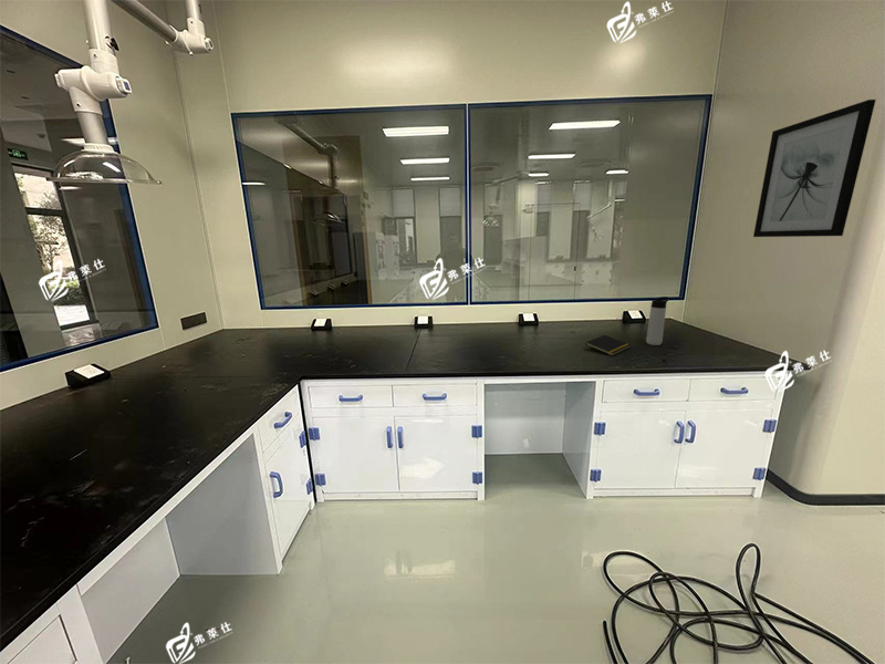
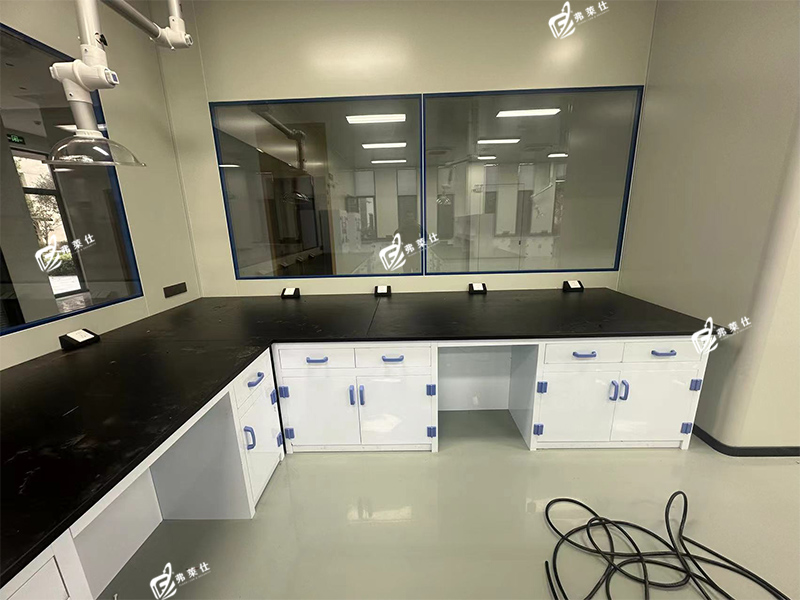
- thermos bottle (658, 320)
- notepad (607, 344)
- wall art (804, 178)
